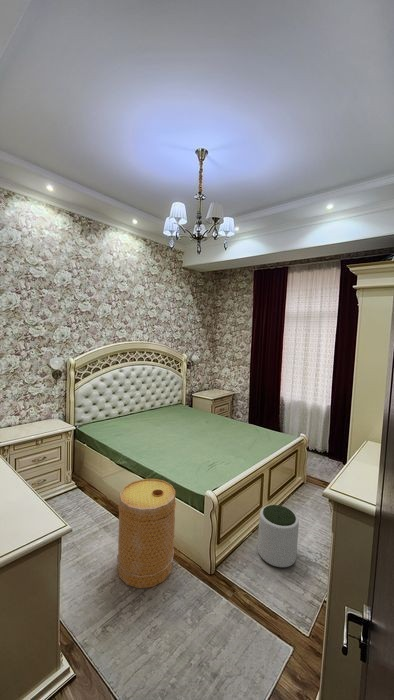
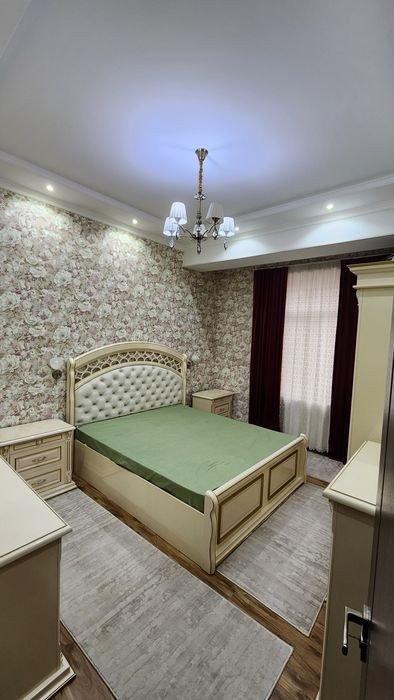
- basket (146, 528)
- plant pot (277, 534)
